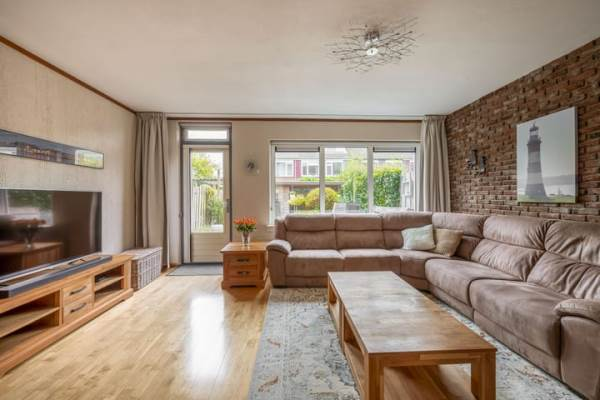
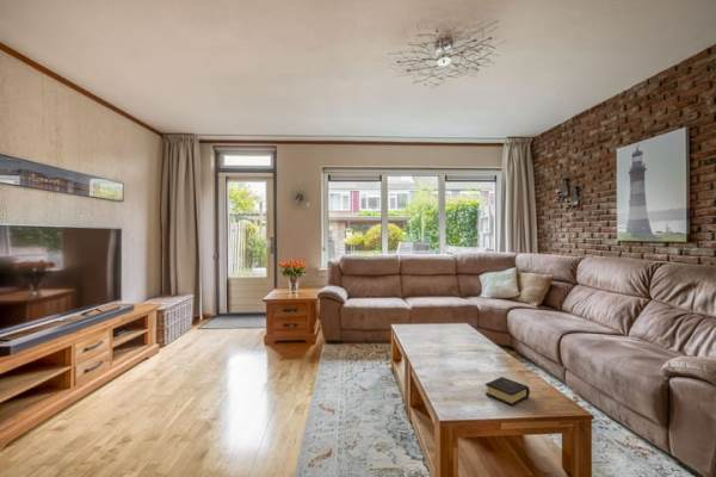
+ book (507, 390)
